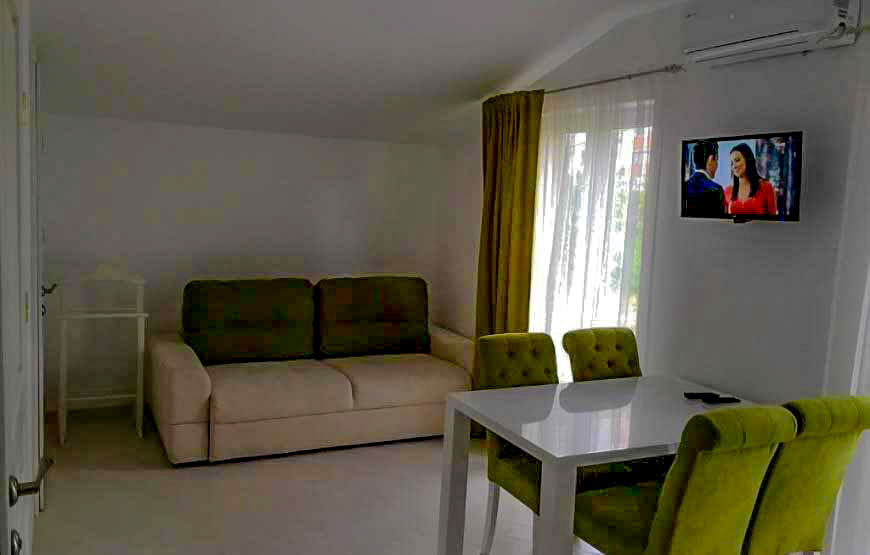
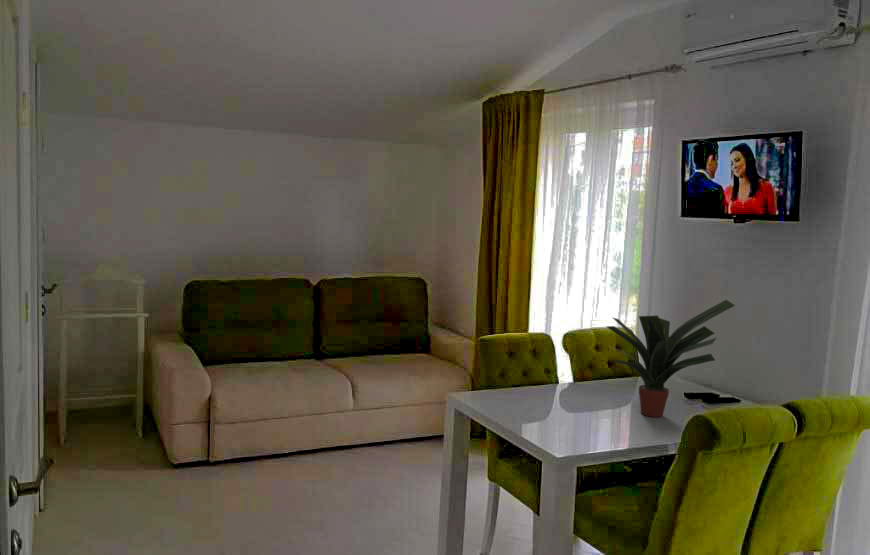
+ potted plant (665, 357)
